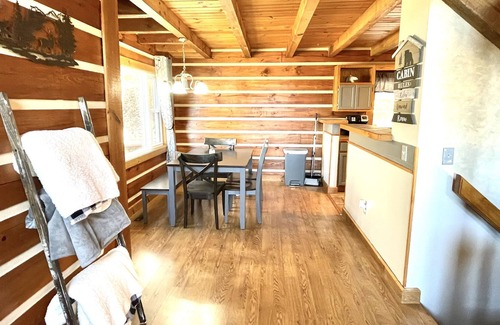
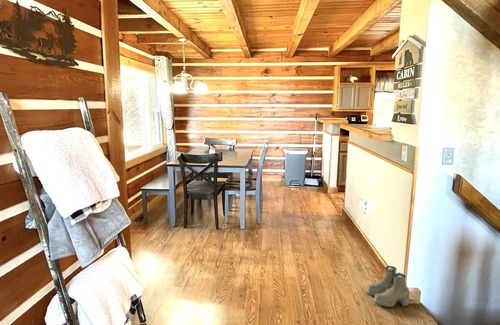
+ boots (388, 285)
